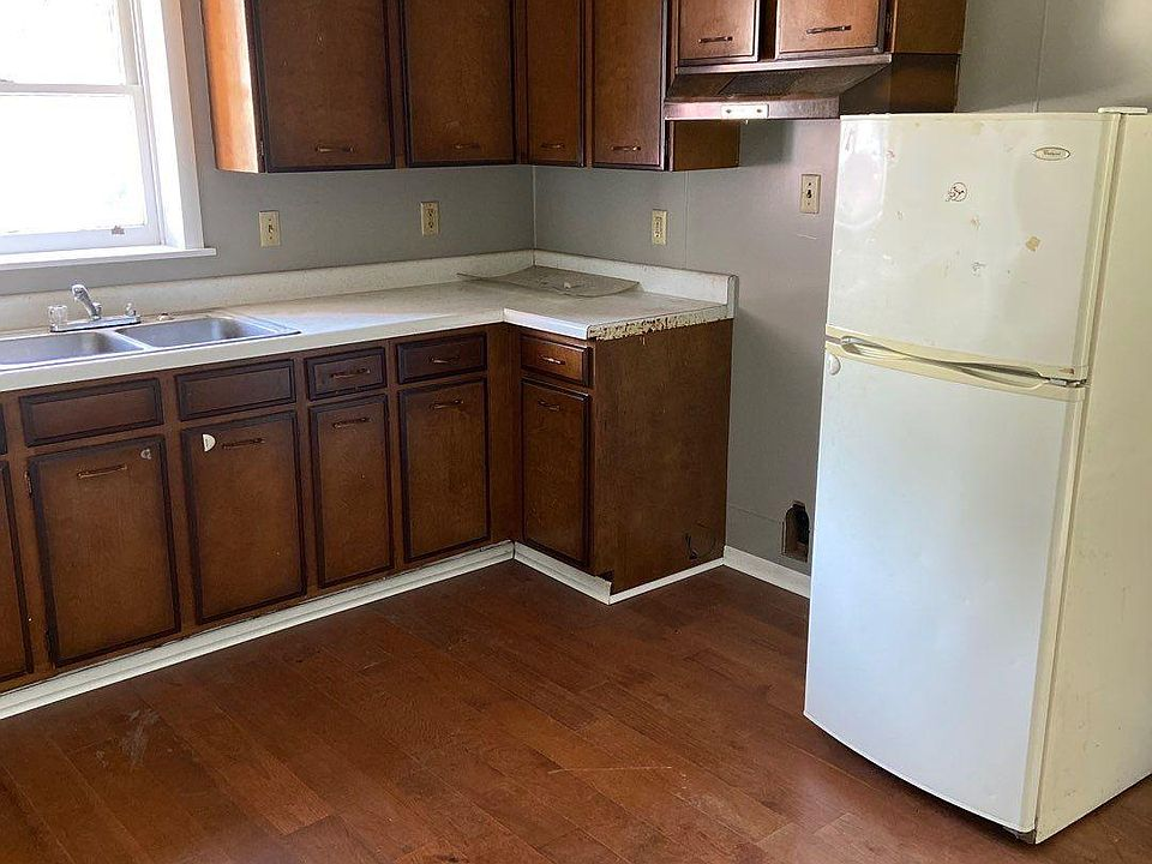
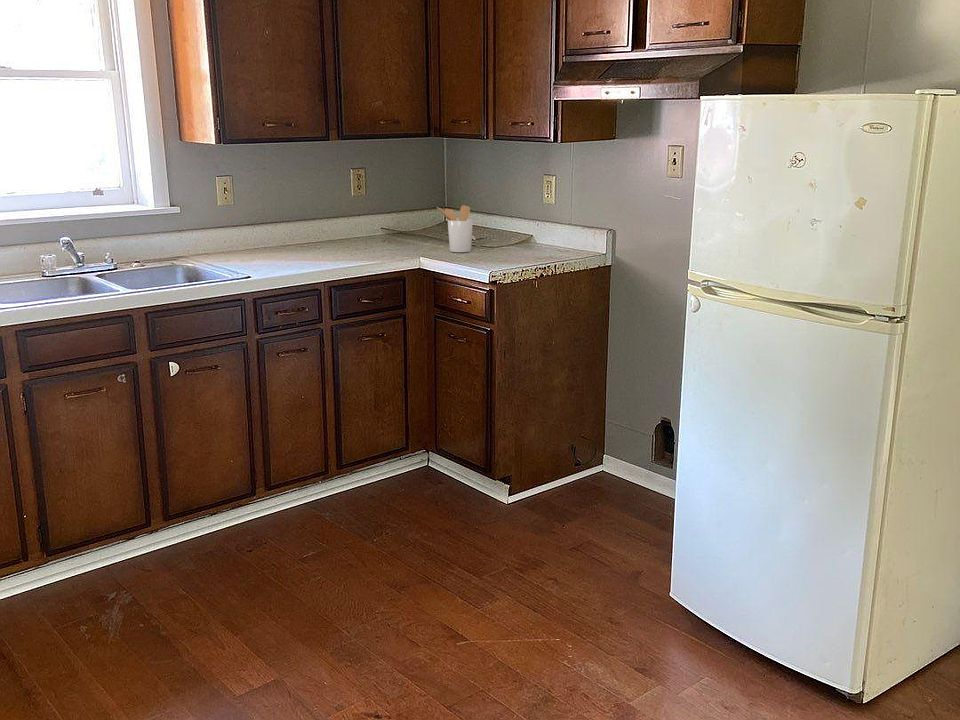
+ utensil holder (454, 228)
